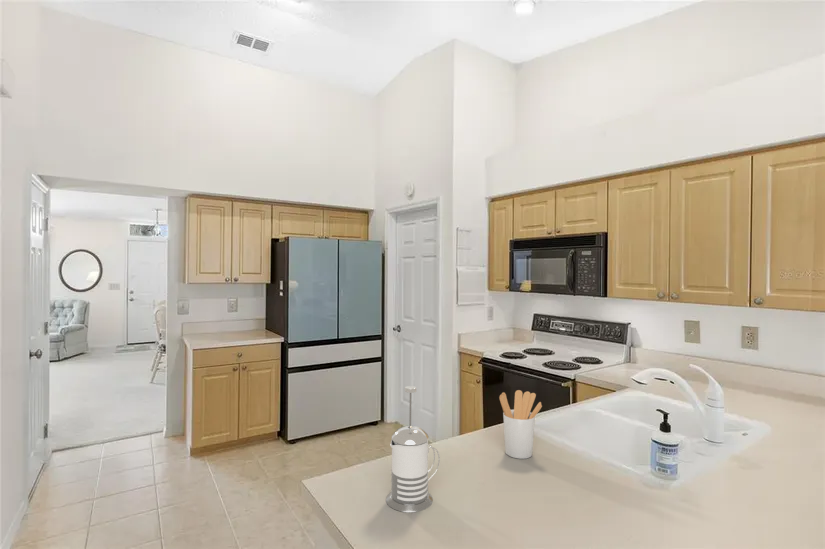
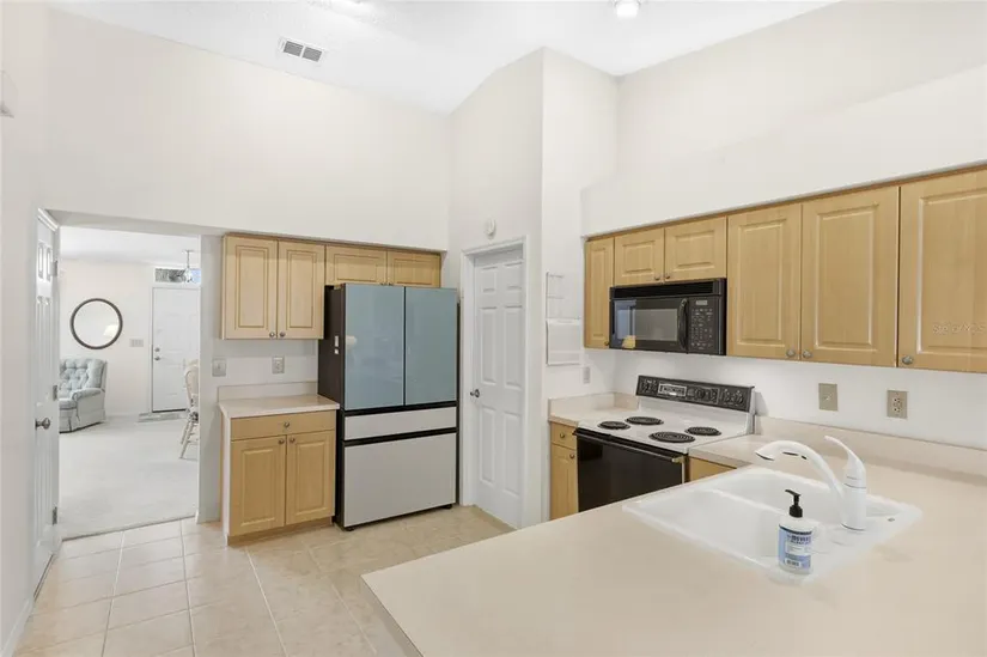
- utensil holder (520, 421)
- french press (414, 442)
